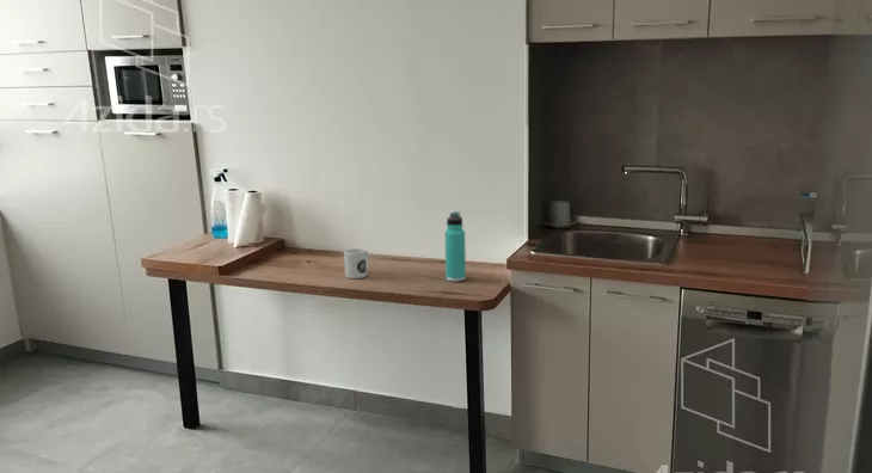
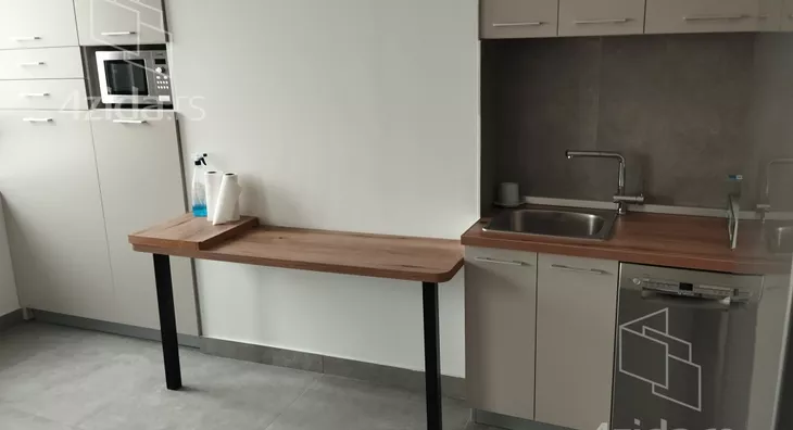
- mug (358, 262)
- thermos bottle (455, 246)
